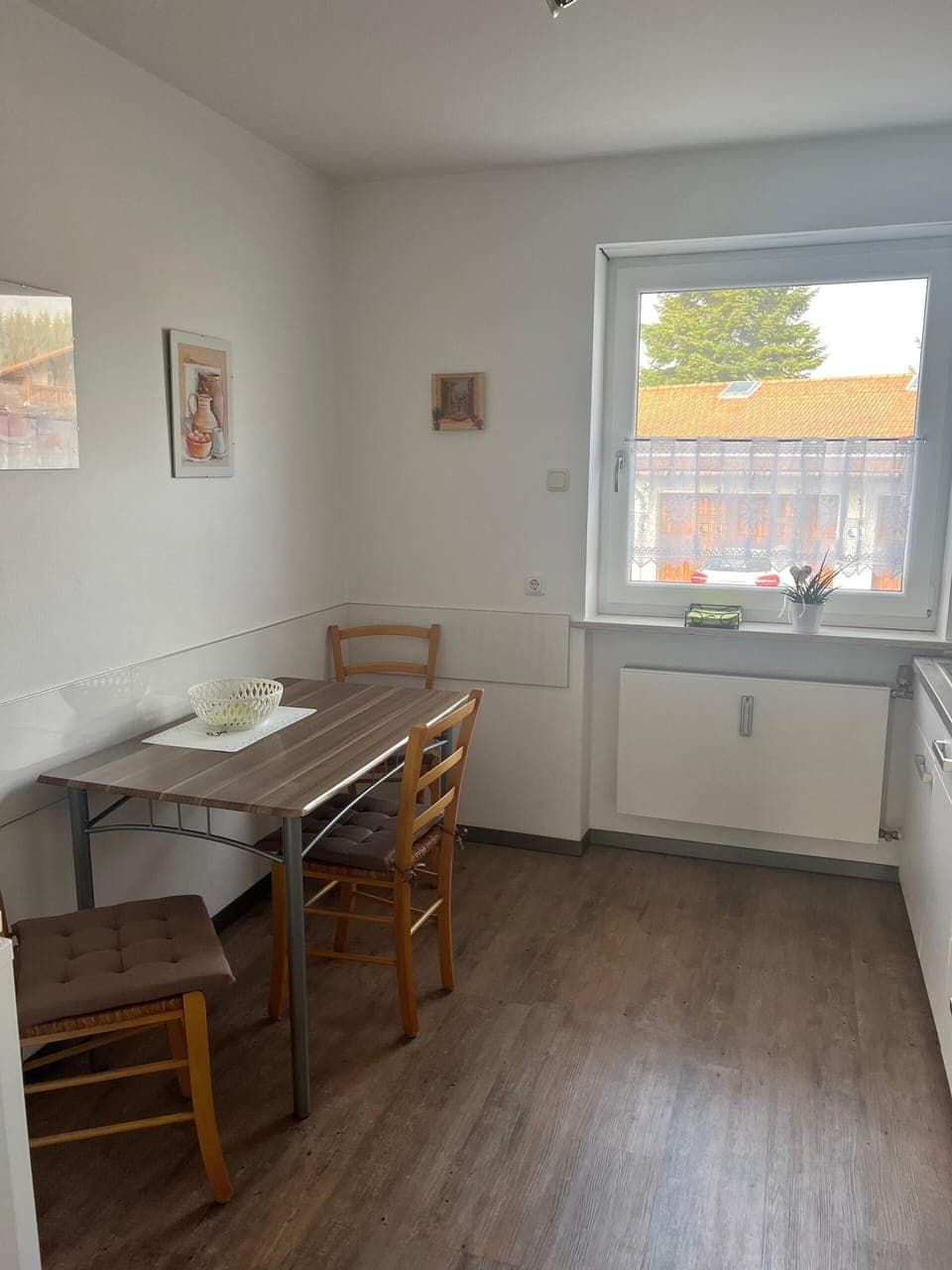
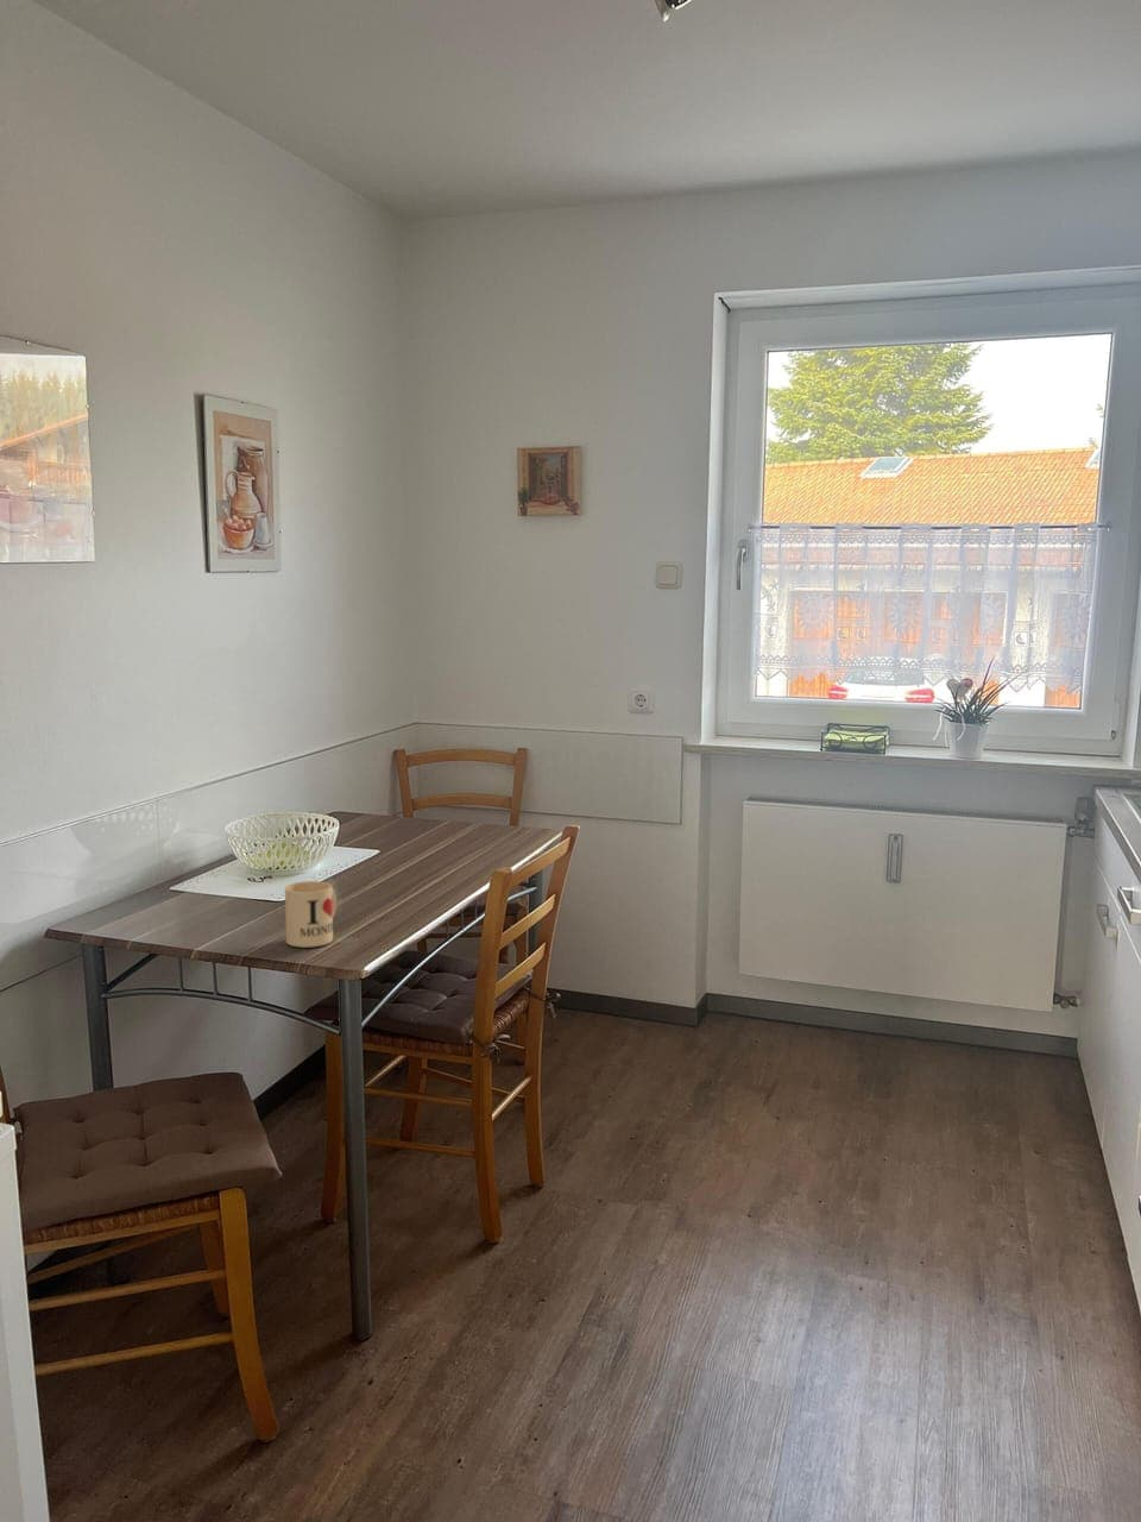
+ mug (315, 911)
